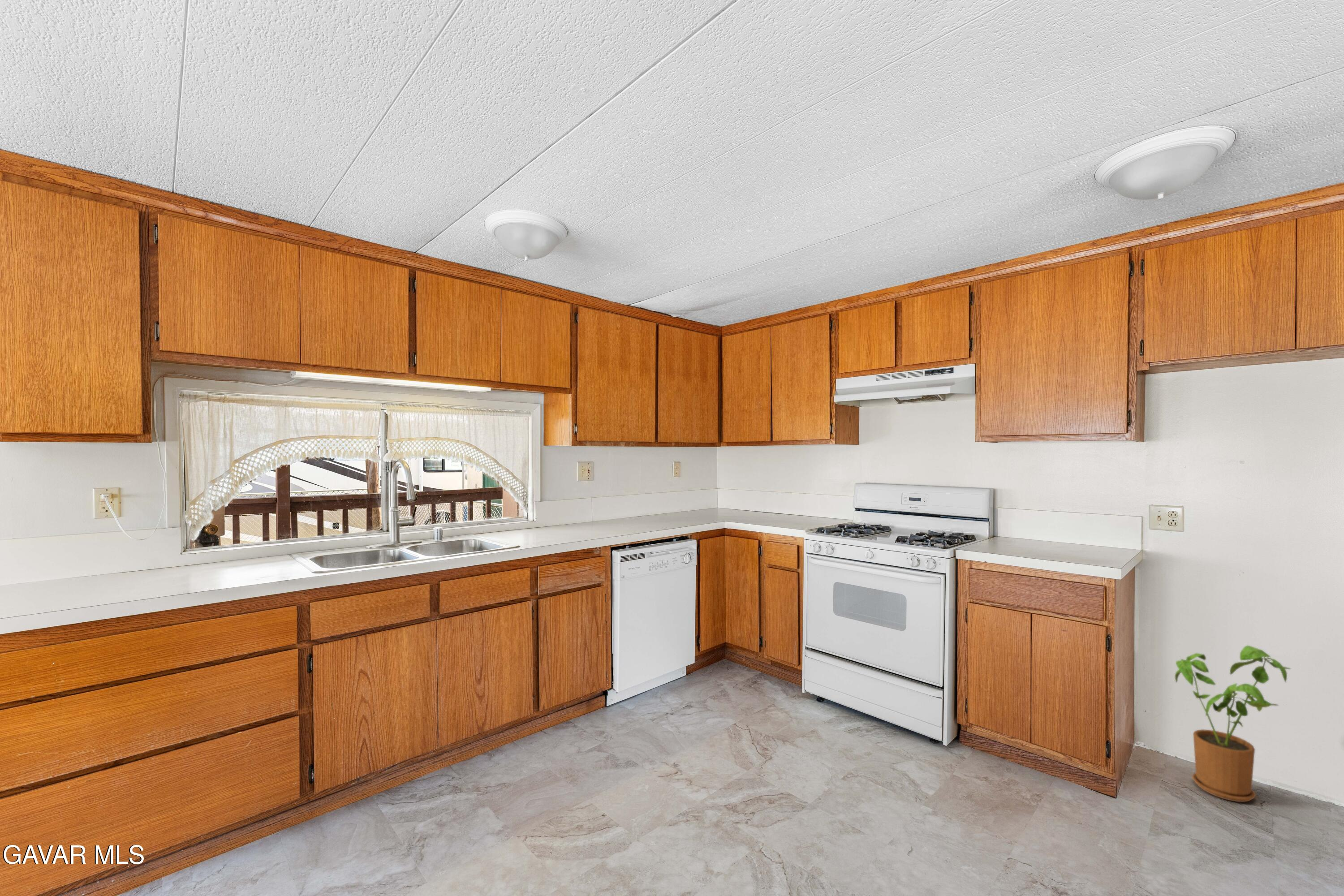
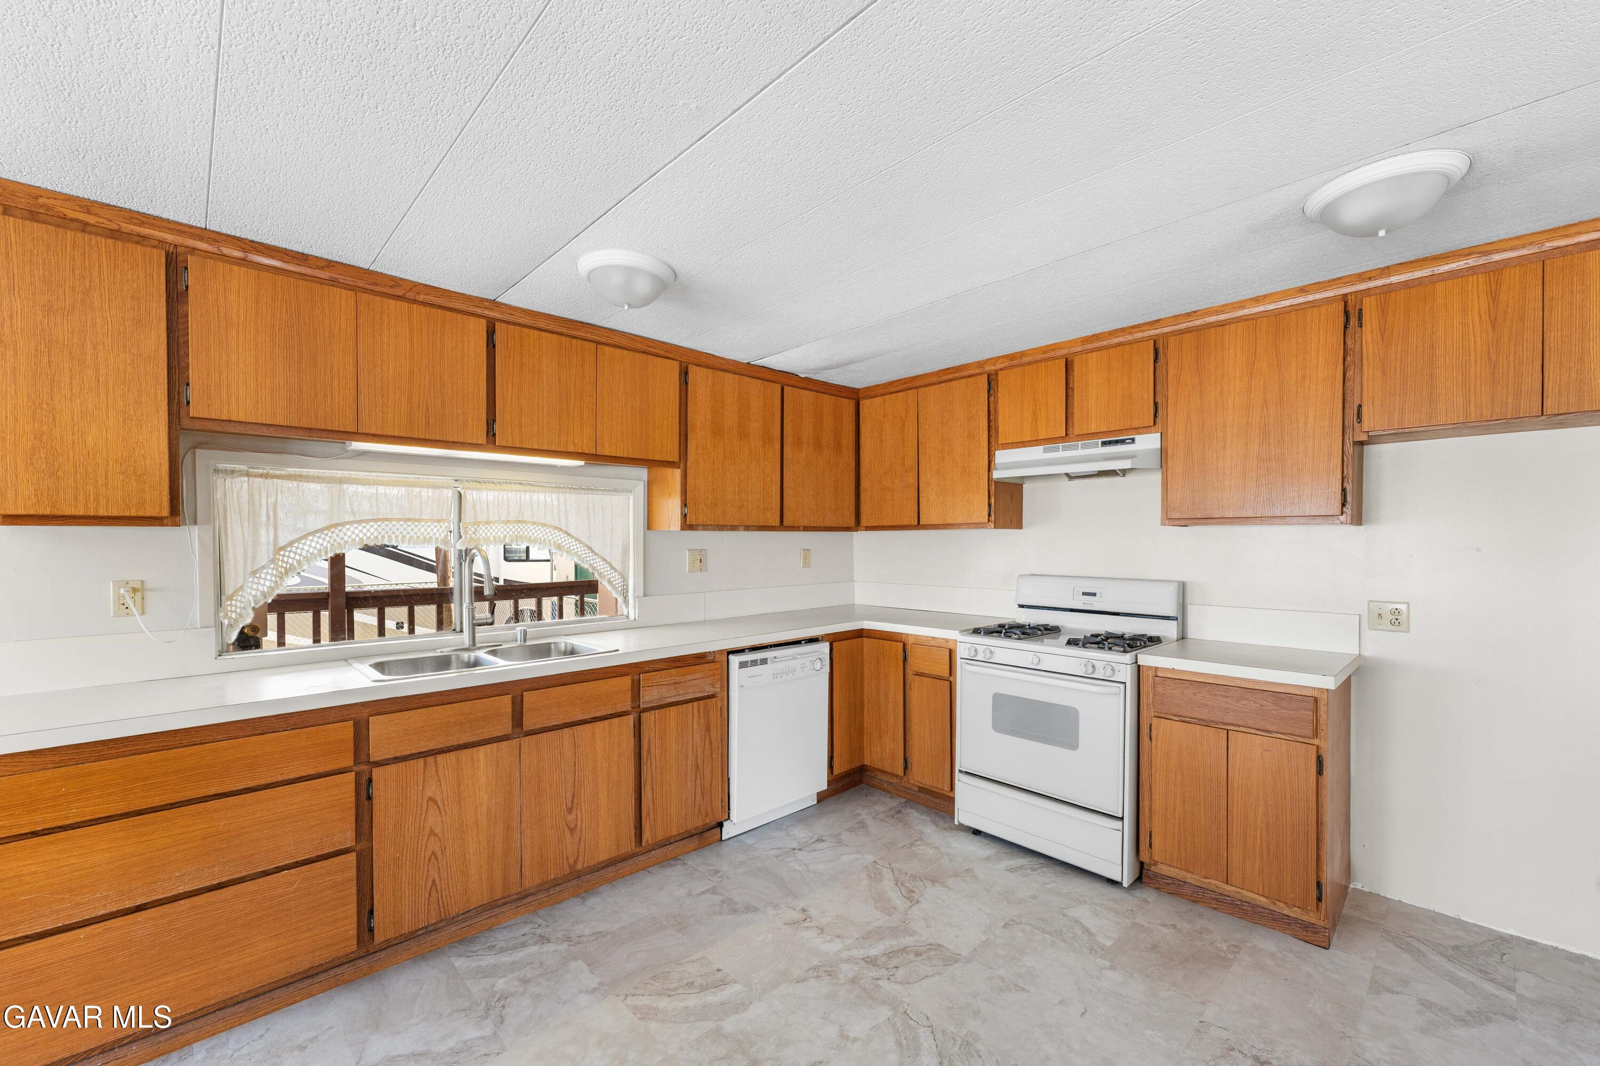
- house plant (1229, 719)
